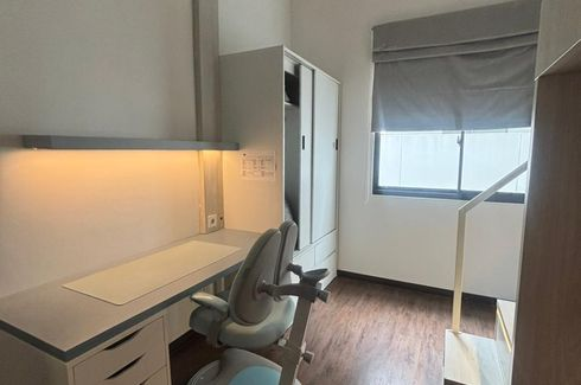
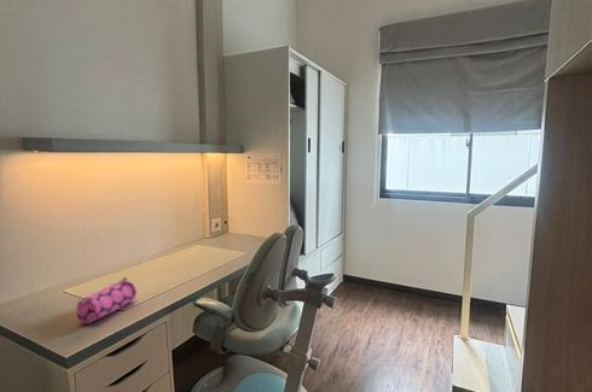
+ pencil case (106, 299)
